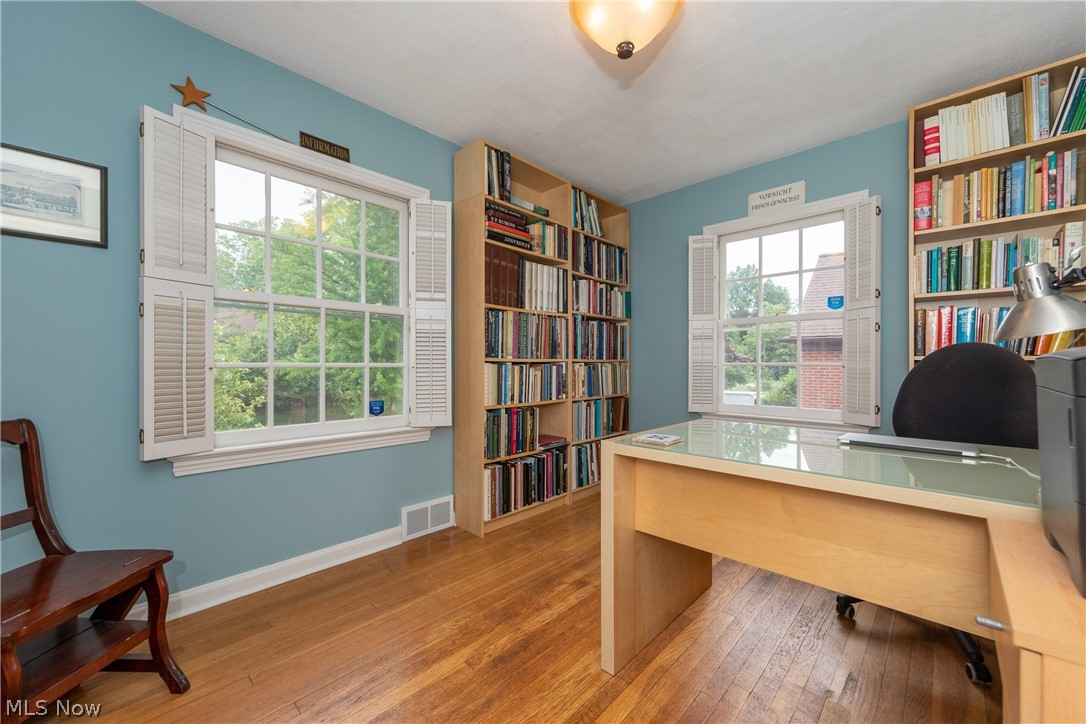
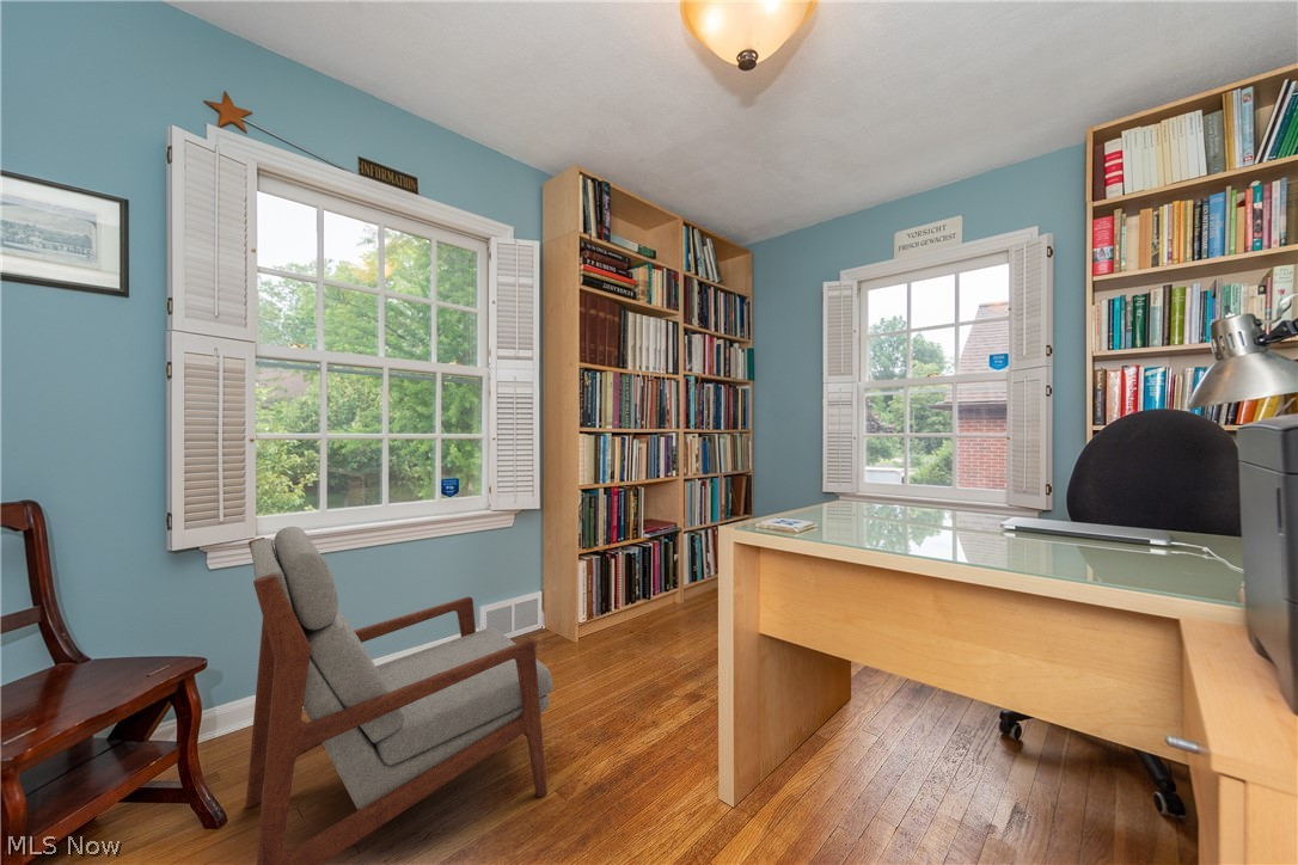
+ armchair (406, 660)
